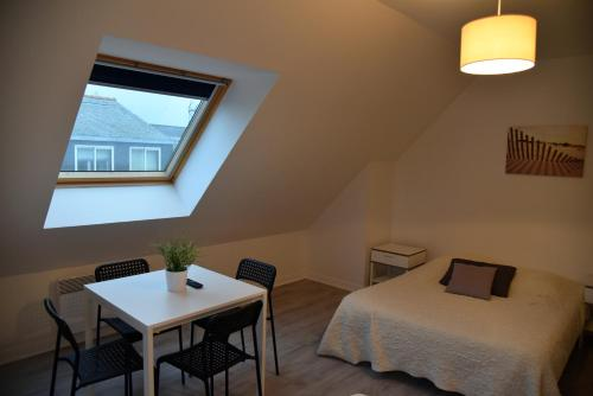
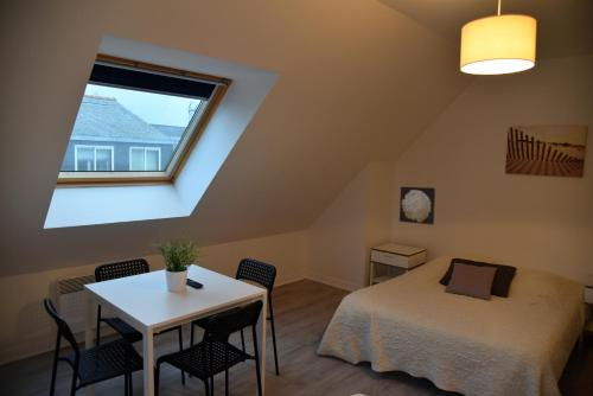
+ wall art (416, 205)
